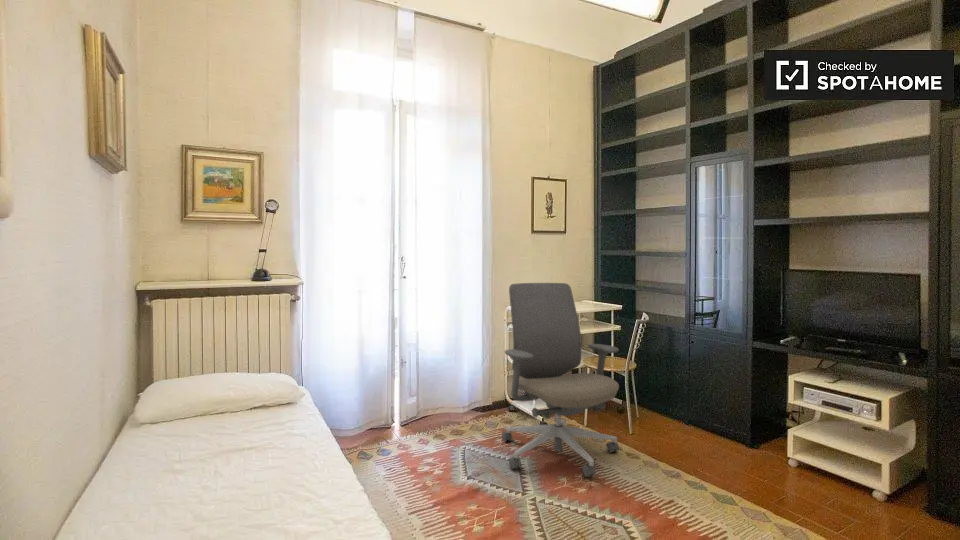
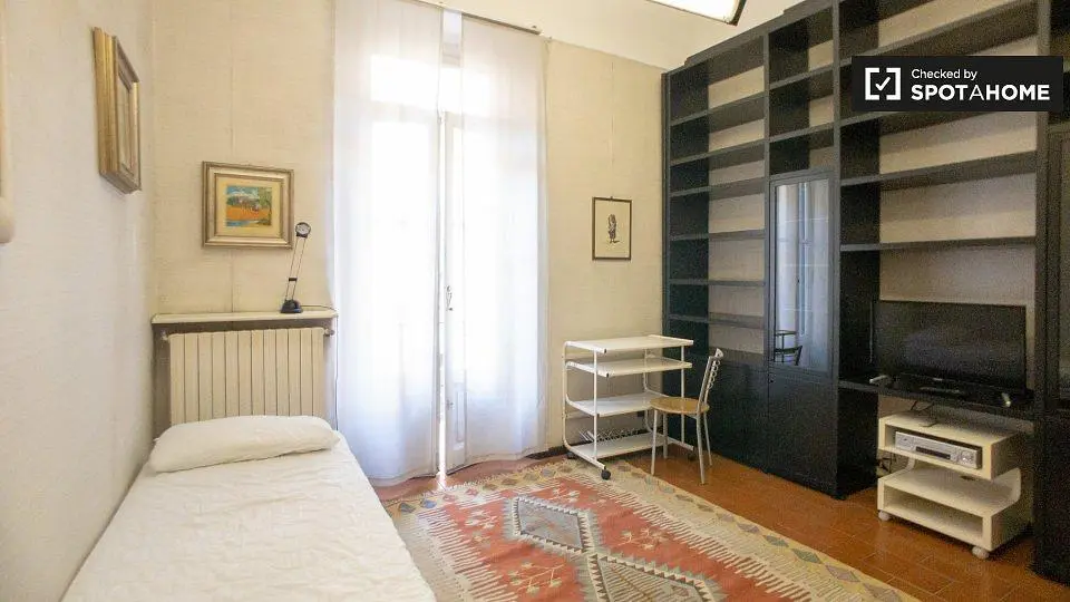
- office chair (559, 369)
